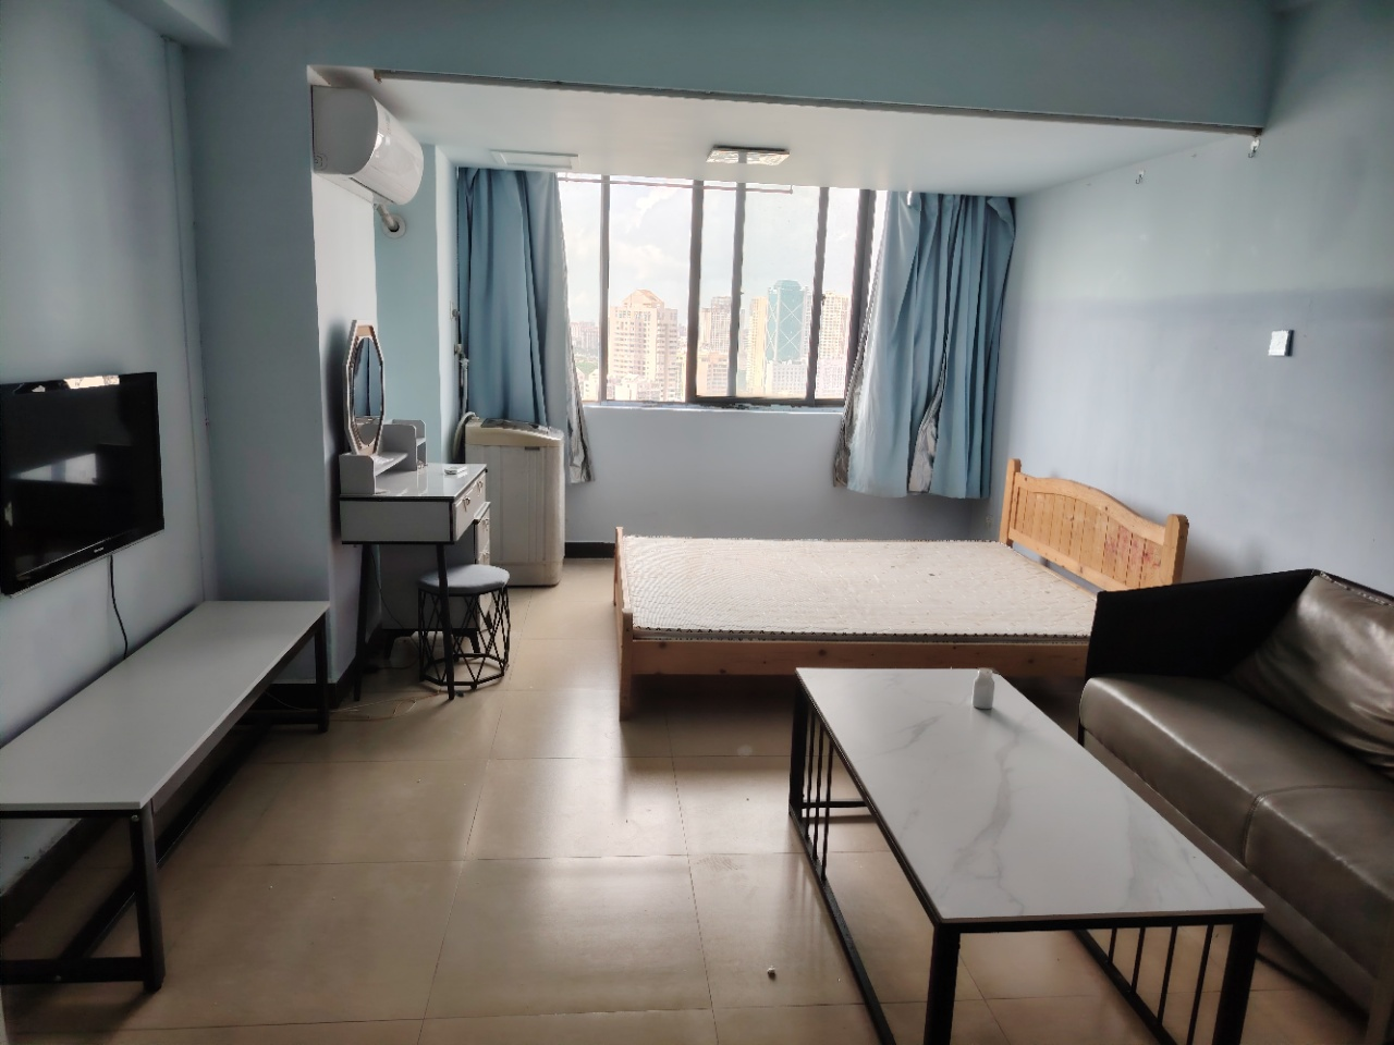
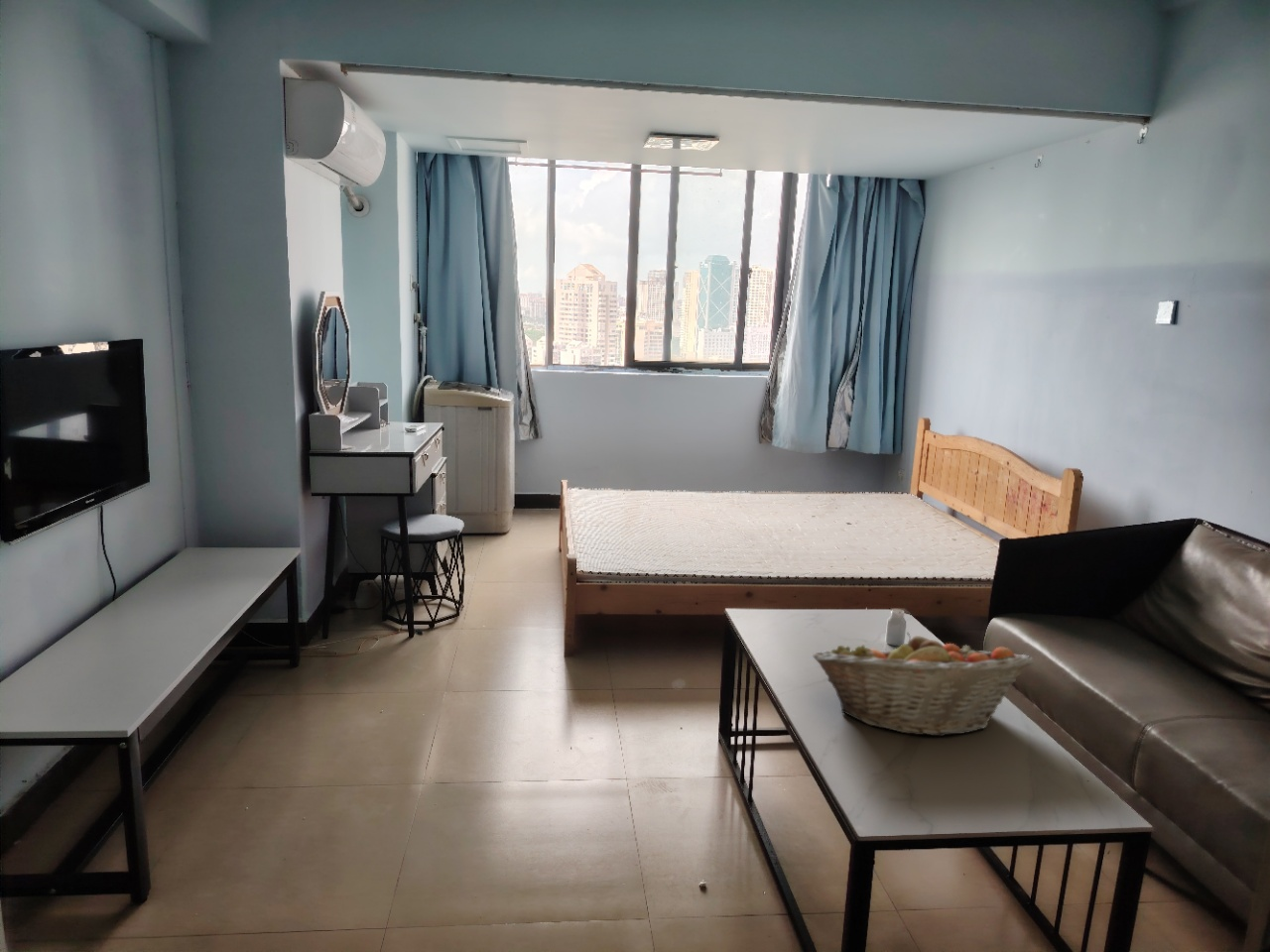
+ fruit basket (918, 672)
